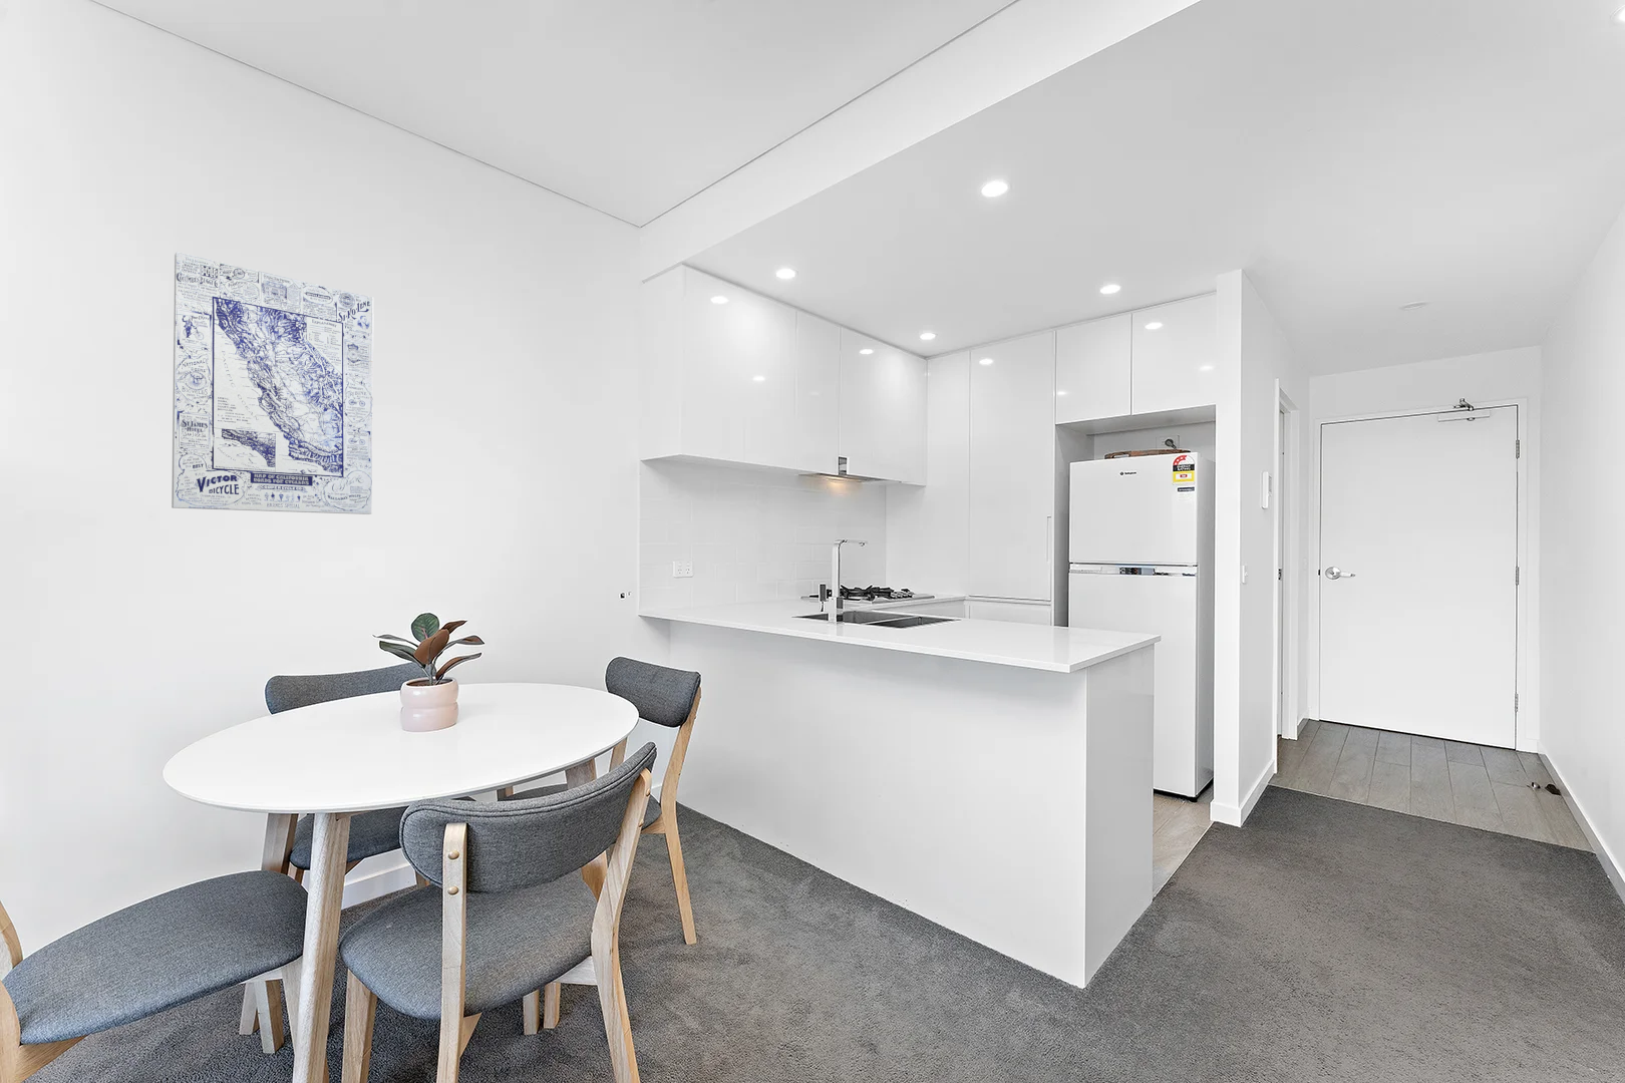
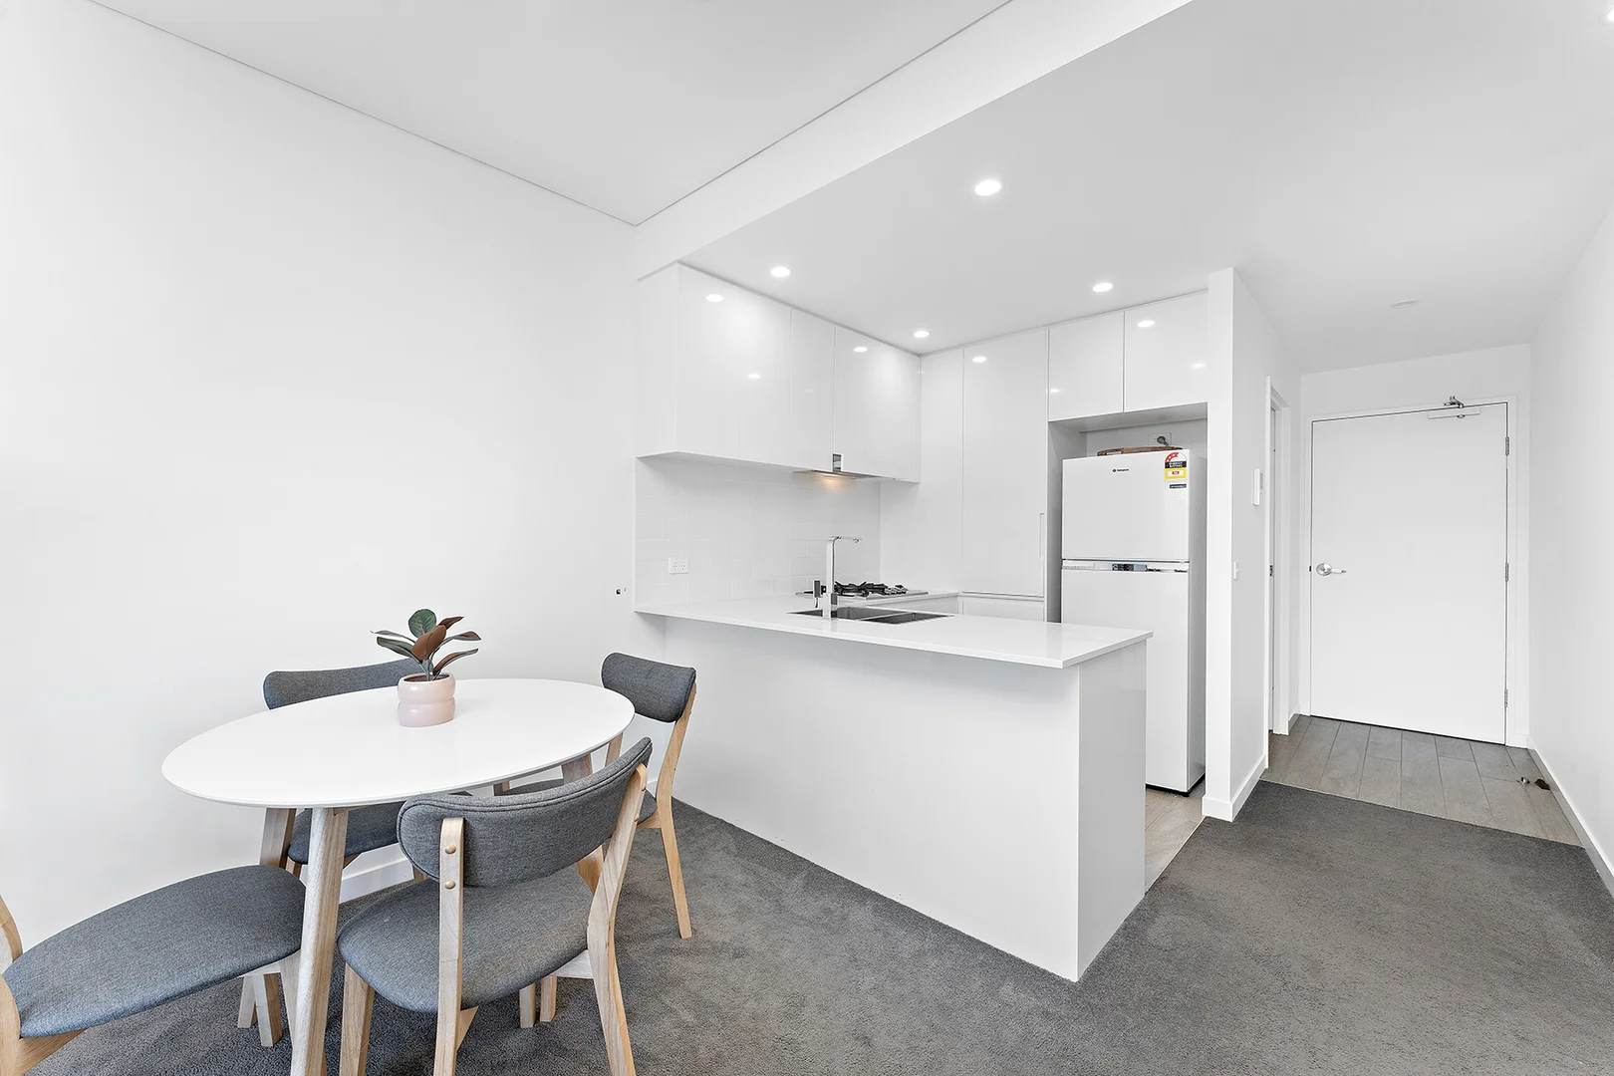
- wall art (279, 394)
